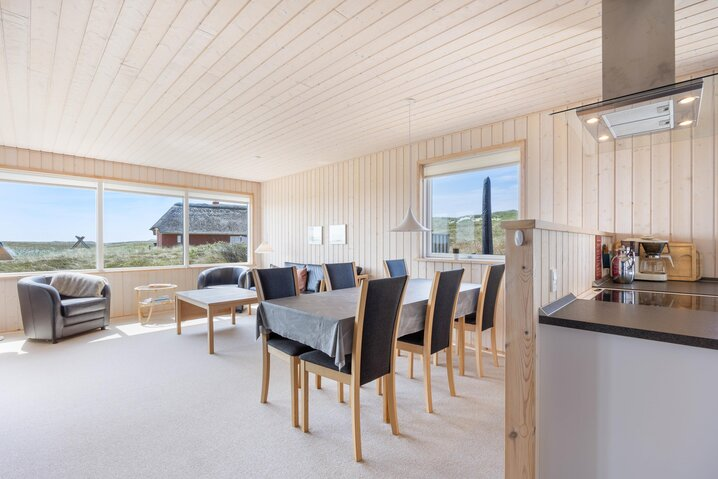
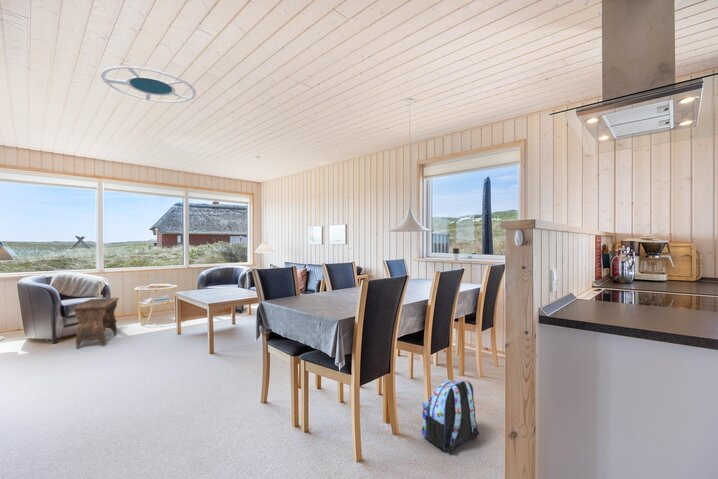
+ footstool (97, 321)
+ ceiling lamp (151, 82)
+ backpack (449, 408)
